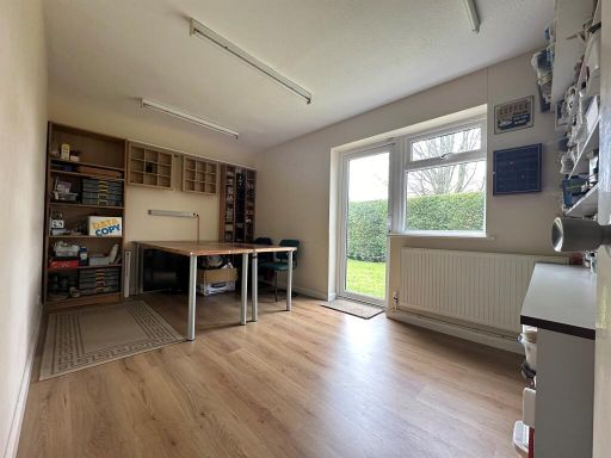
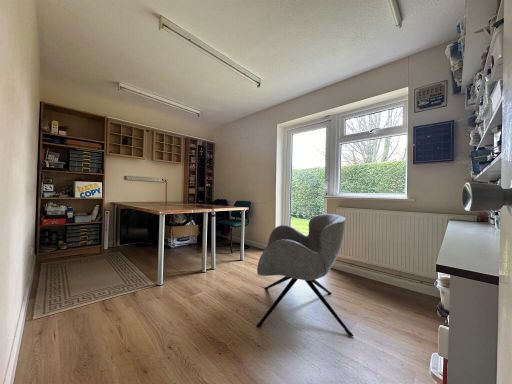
+ armchair (299, 260)
